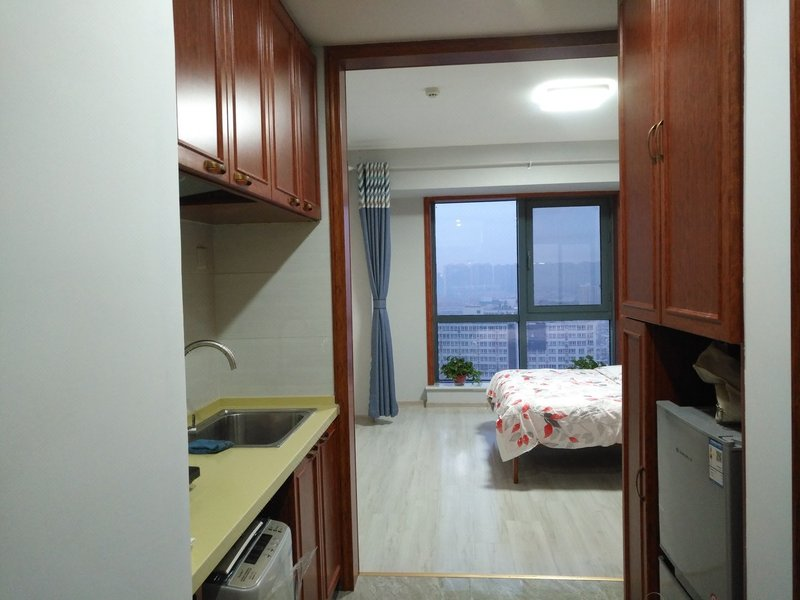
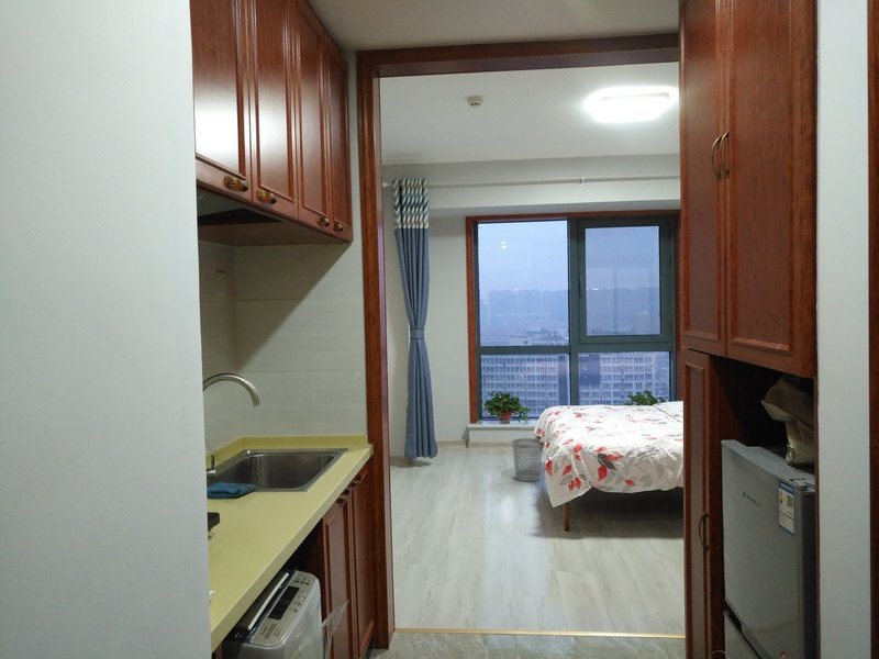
+ wastebasket (527, 459)
